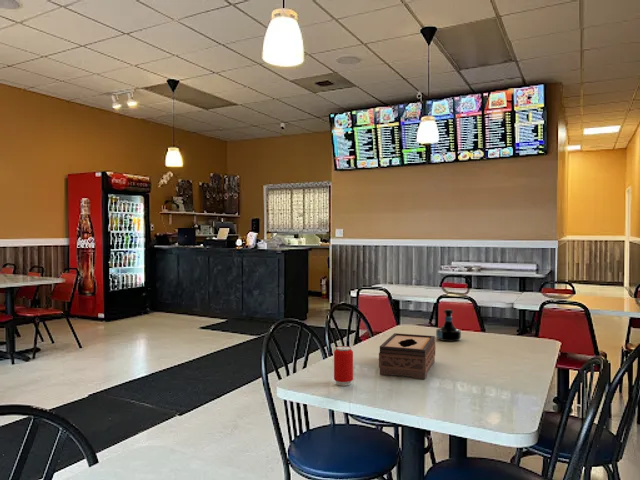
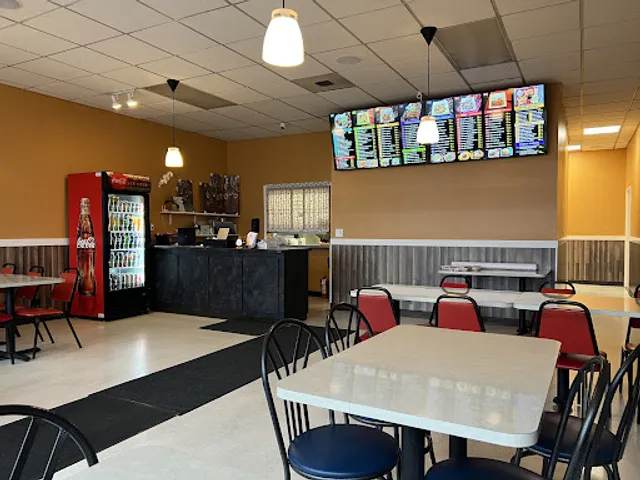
- beverage can (343, 365)
- tequila bottle (448, 324)
- tissue box (408, 354)
